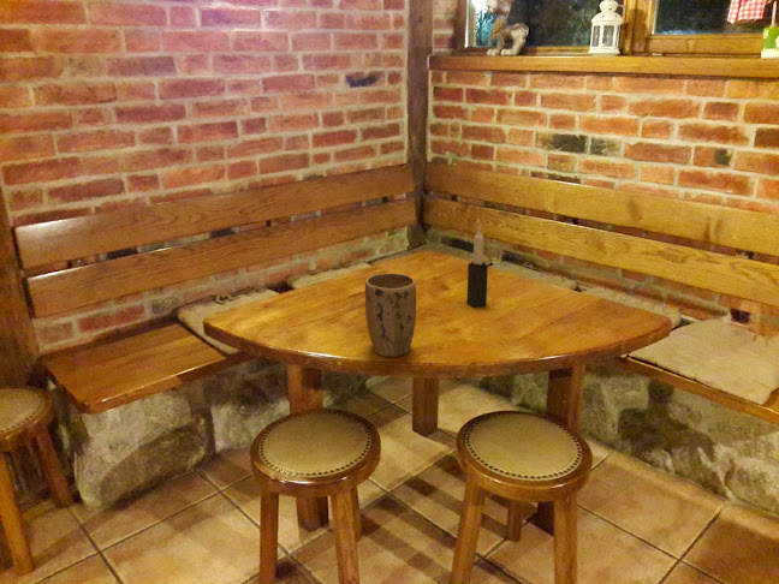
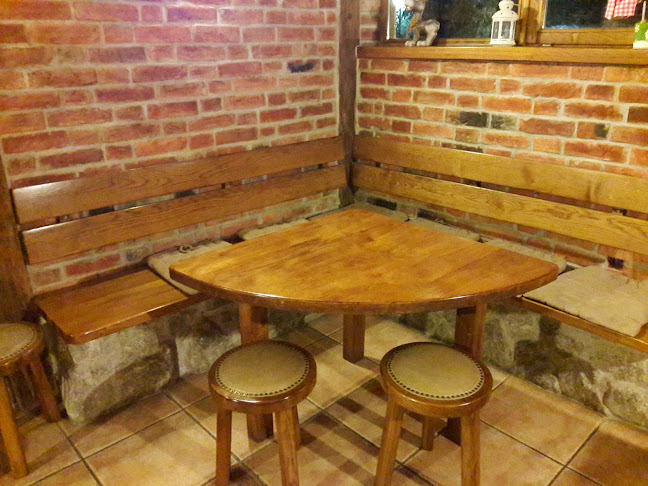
- plant pot (391, 315)
- candle (477, 266)
